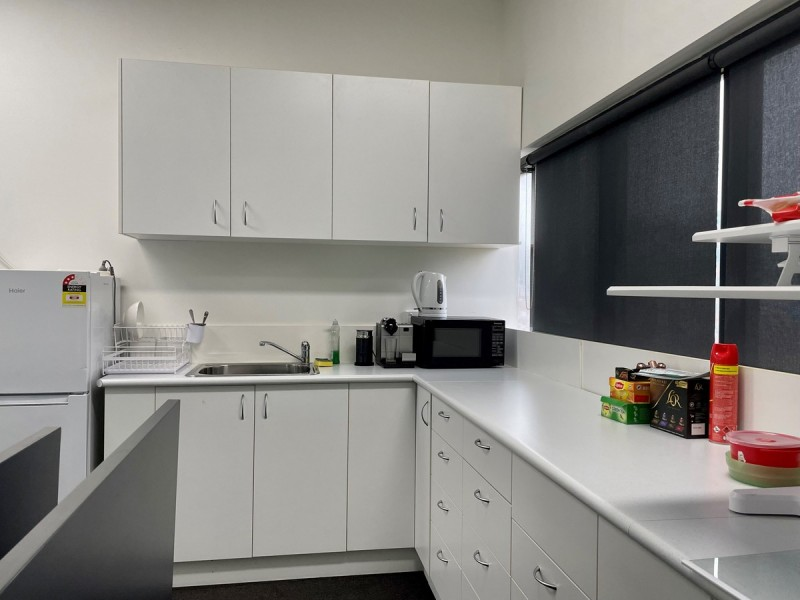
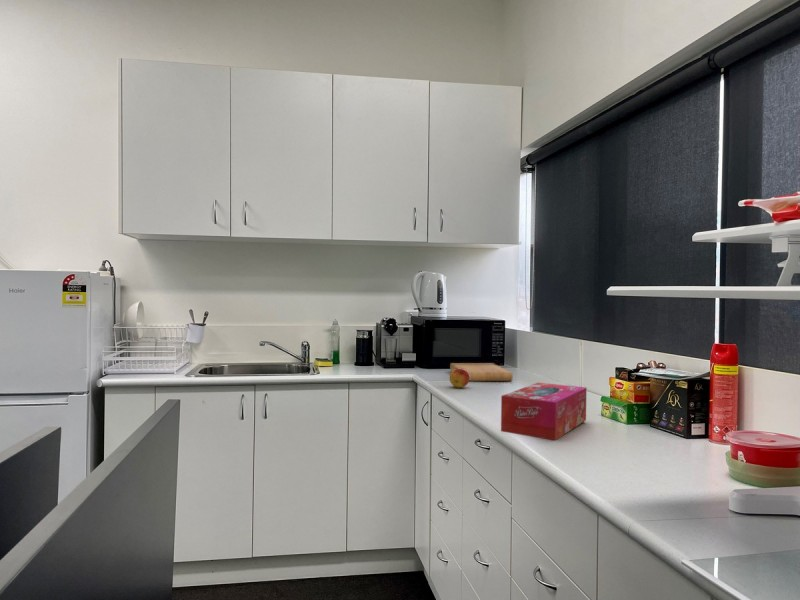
+ tissue box (545, 408)
+ cutting board (479, 371)
+ fruit (459, 378)
